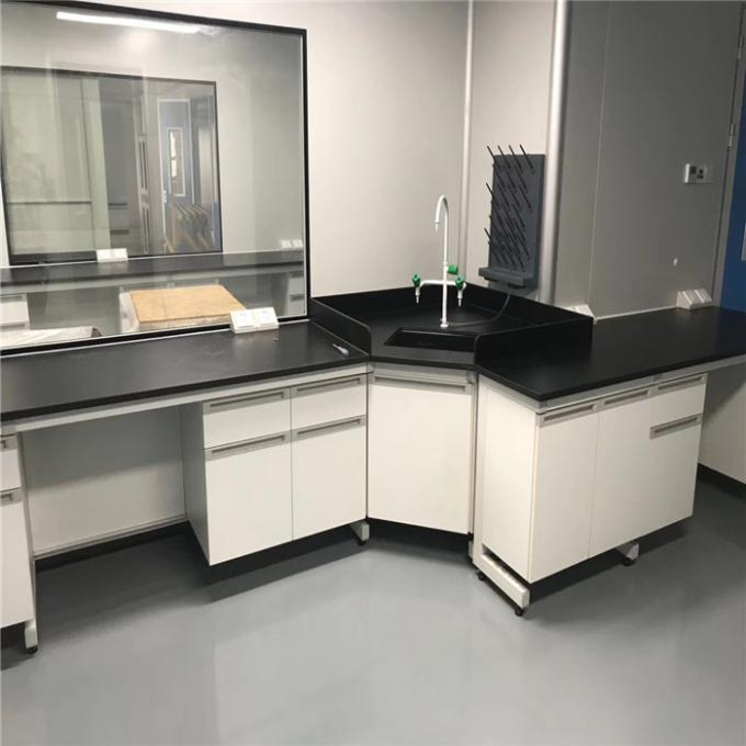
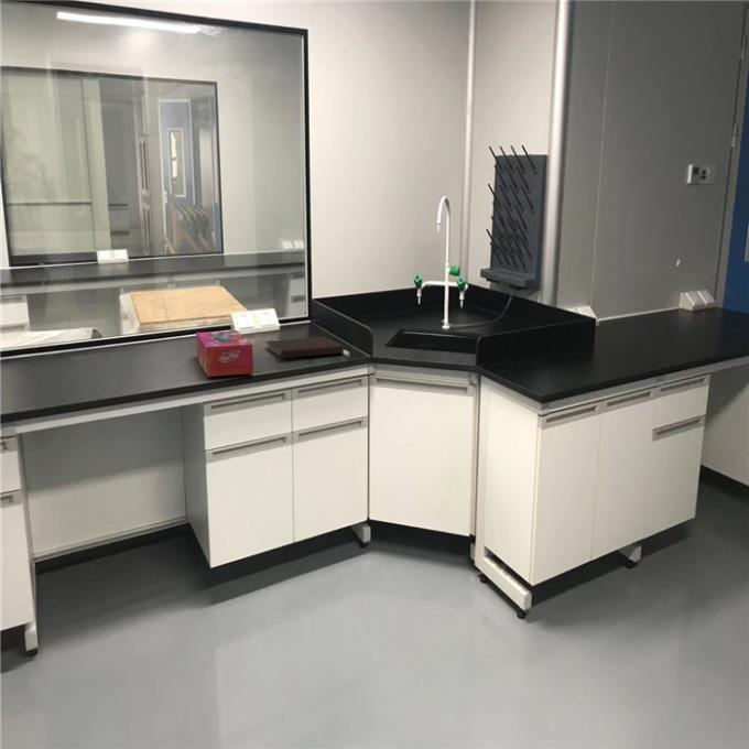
+ notebook (303, 347)
+ tissue box (222, 351)
